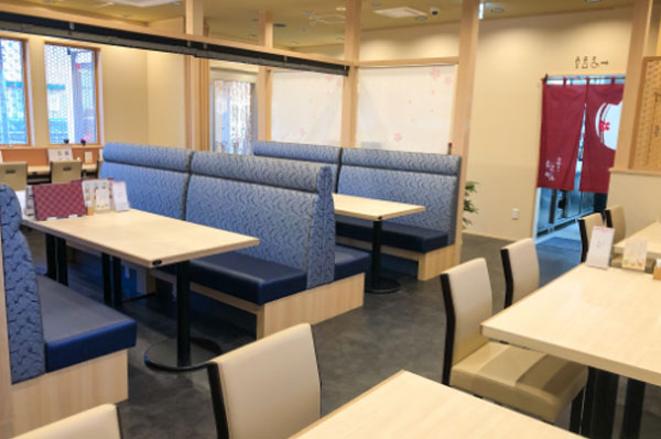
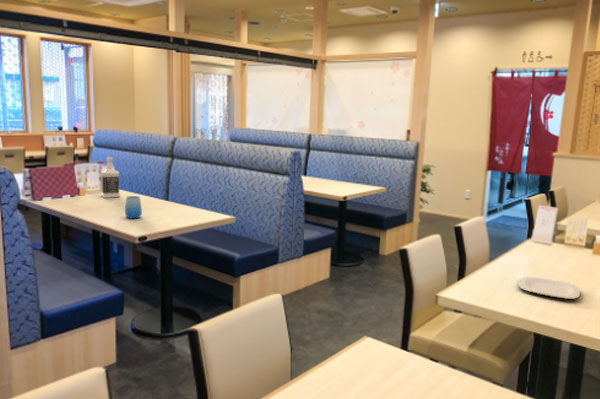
+ bottle (109, 176)
+ cup (133, 207)
+ plate (548, 288)
